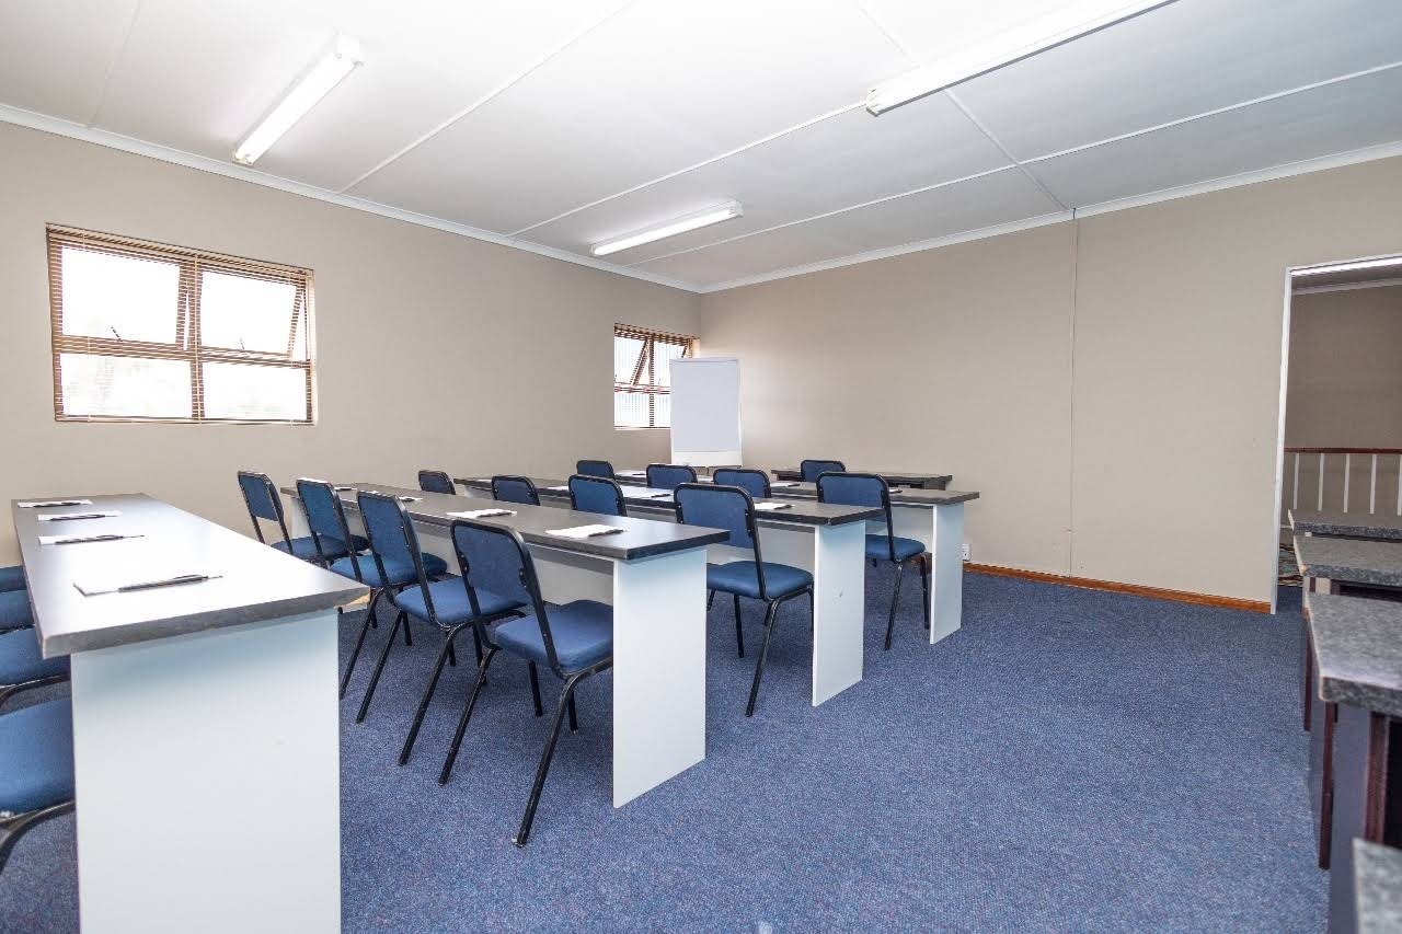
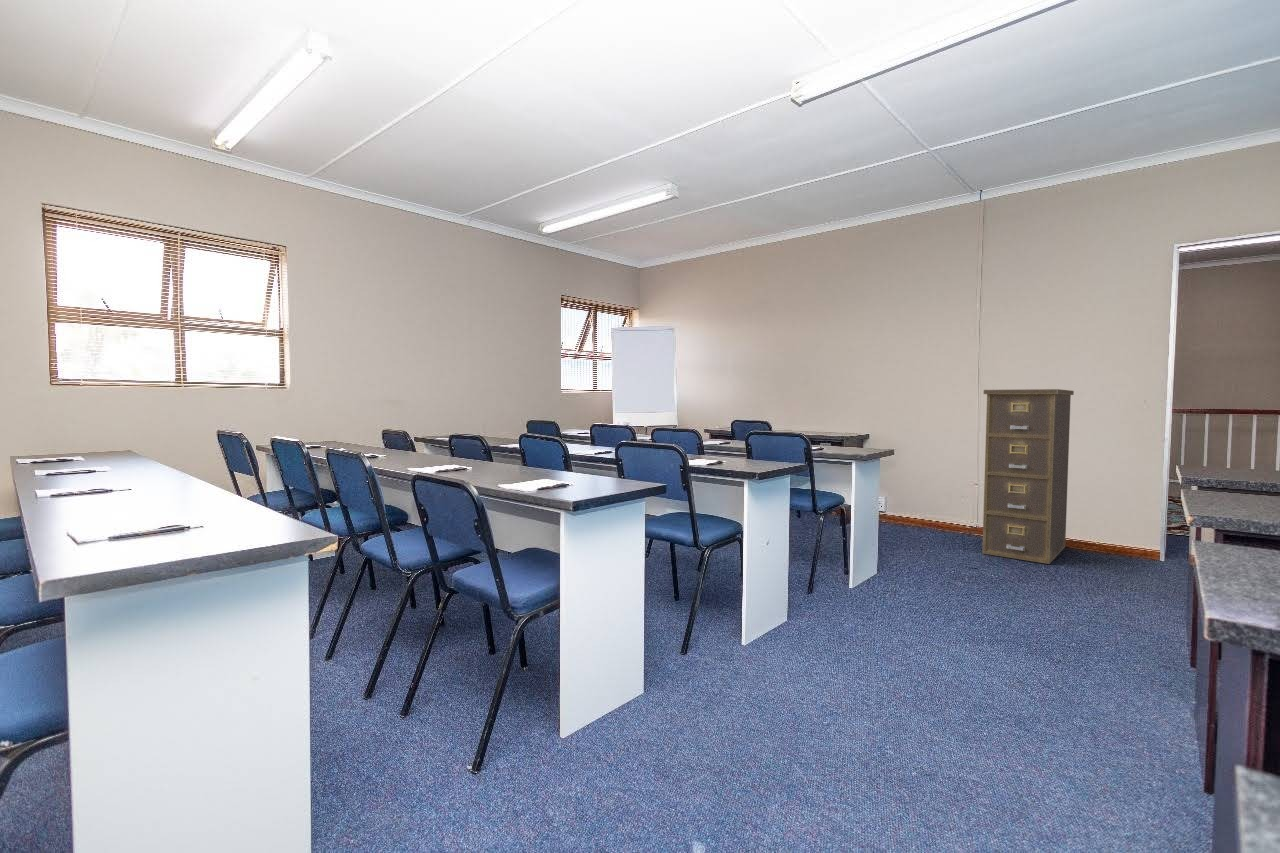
+ filing cabinet (1027, 470)
